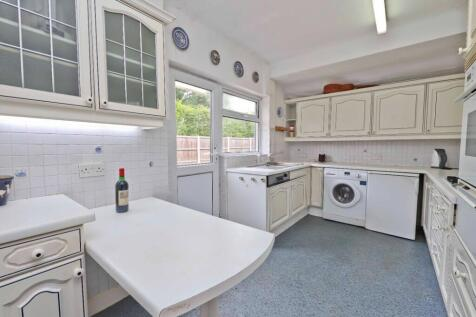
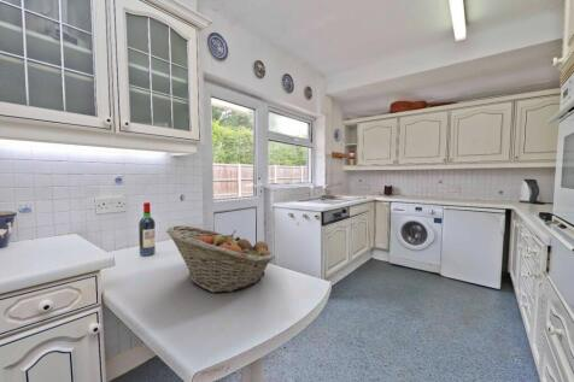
+ fruit basket (221, 251)
